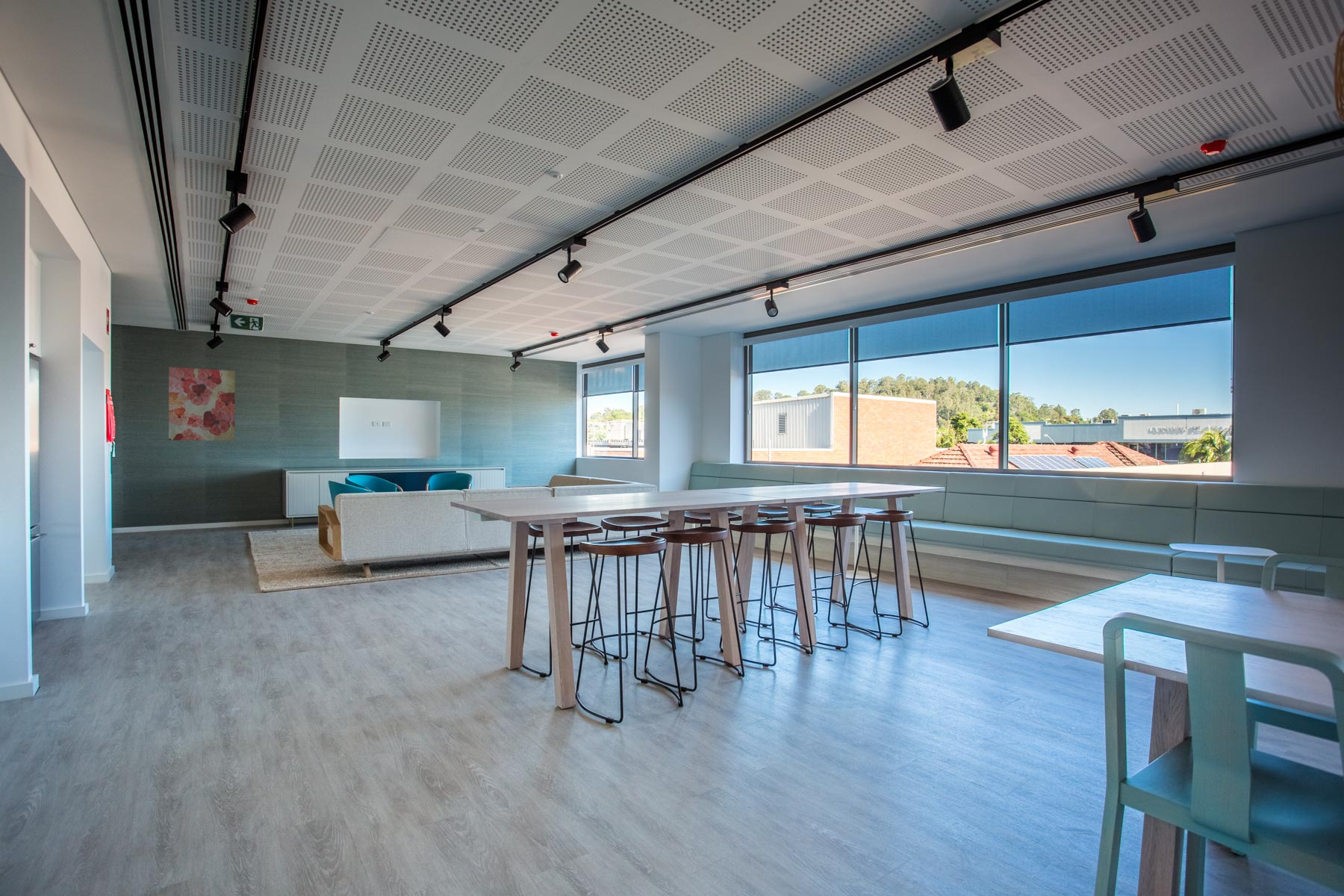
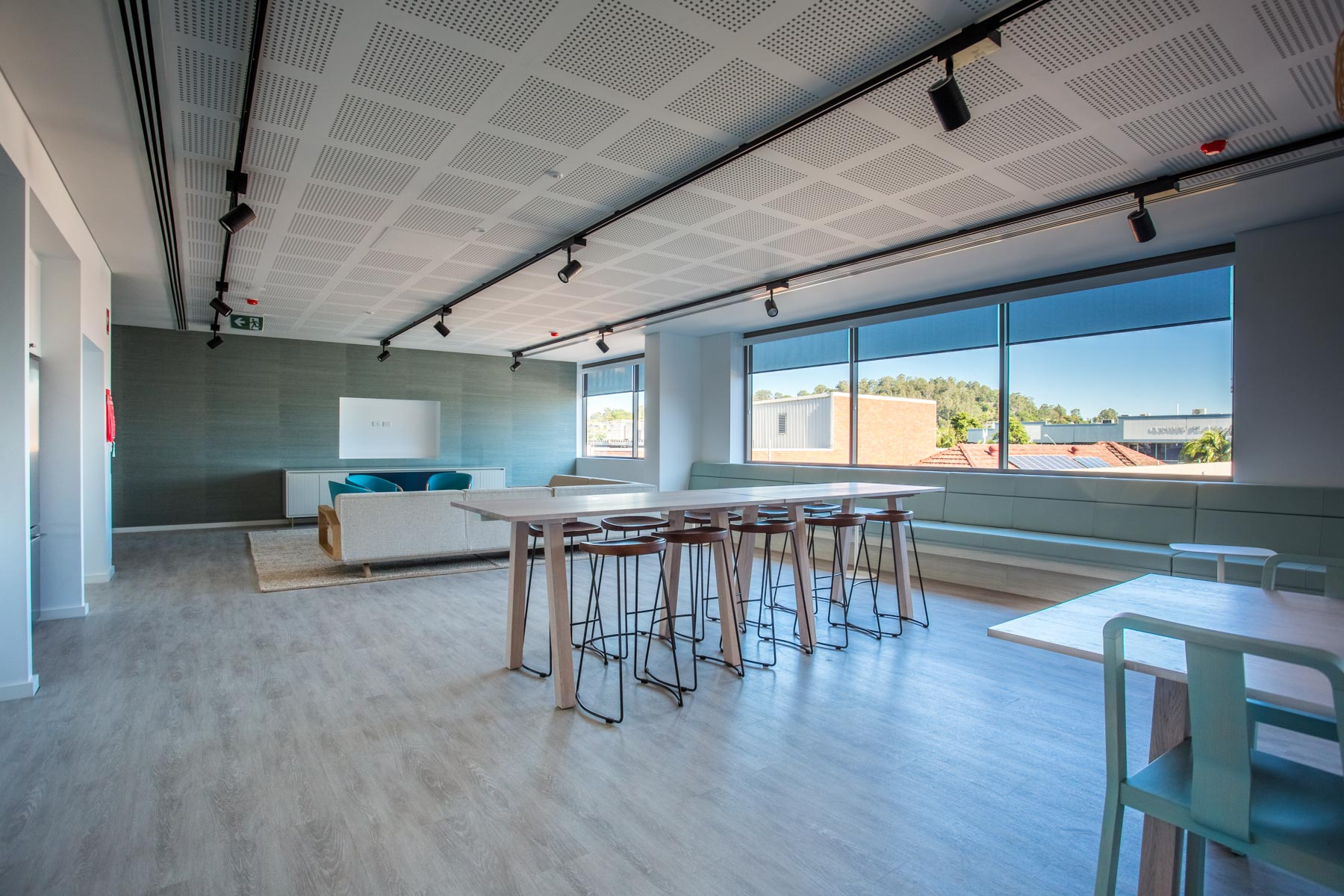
- wall art (202, 405)
